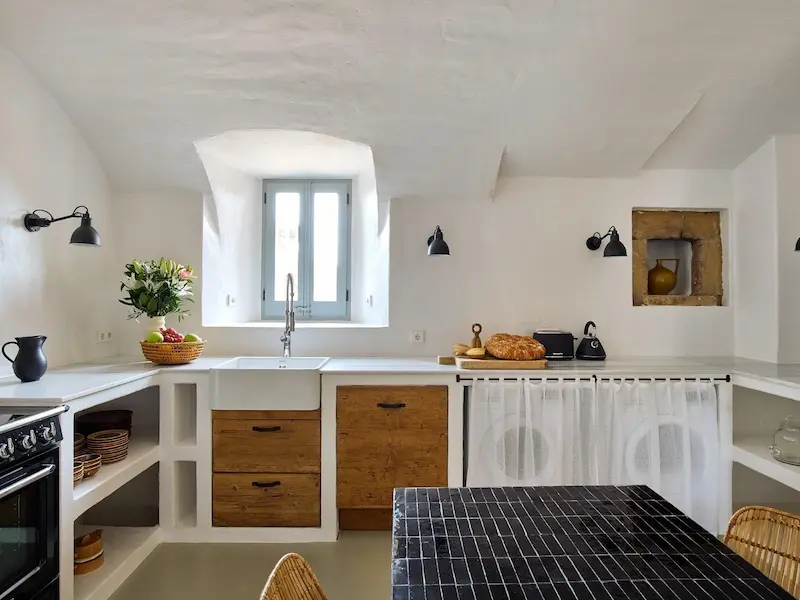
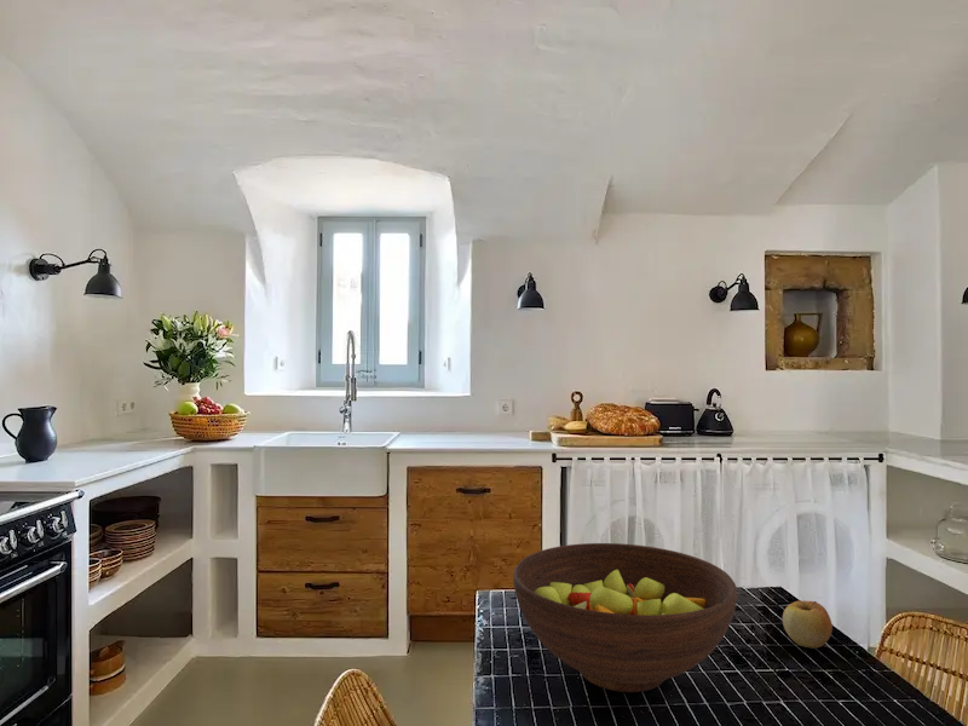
+ fruit bowl (621, 623)
+ apple (807, 621)
